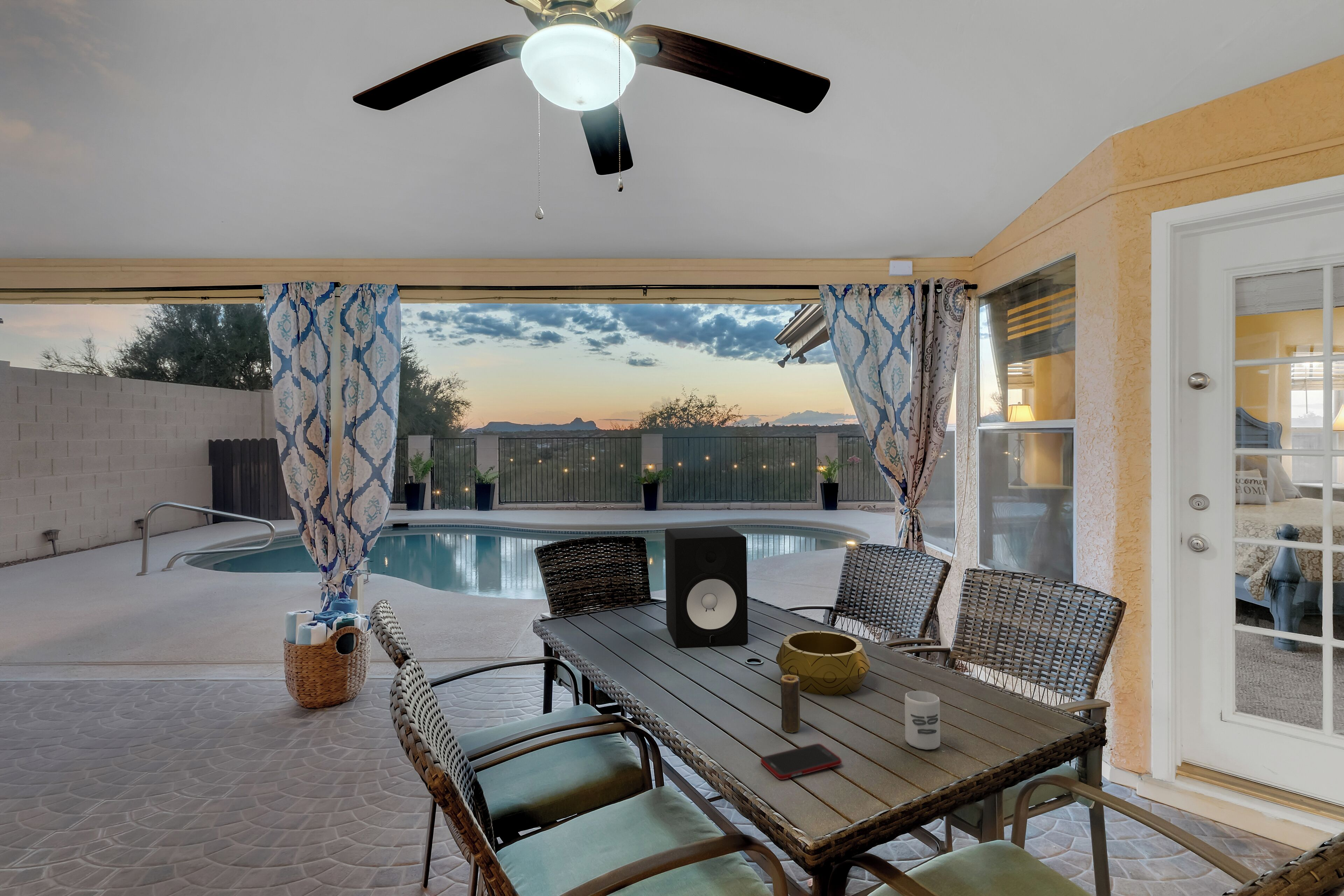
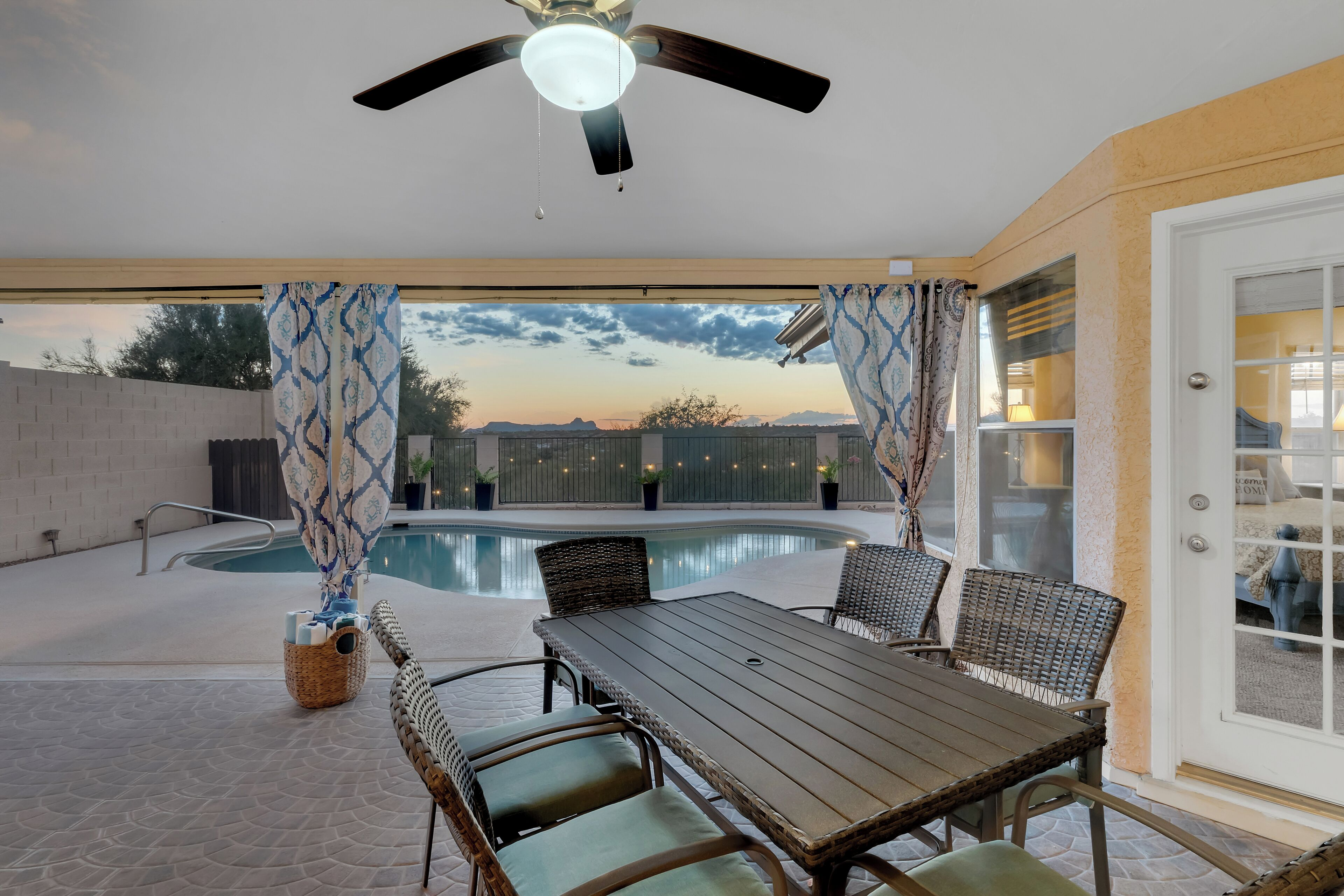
- decorative bowl (822, 661)
- candle (790, 703)
- cell phone (801, 761)
- speaker (705, 584)
- cup (922, 720)
